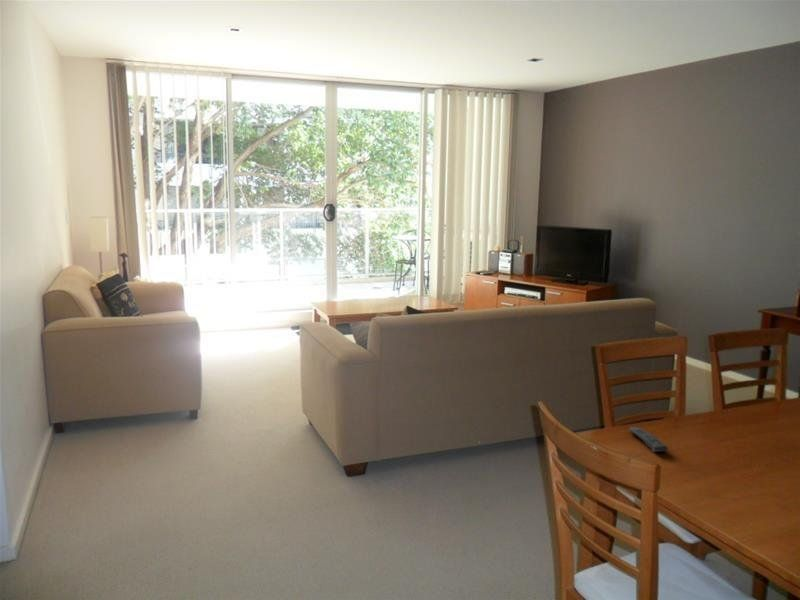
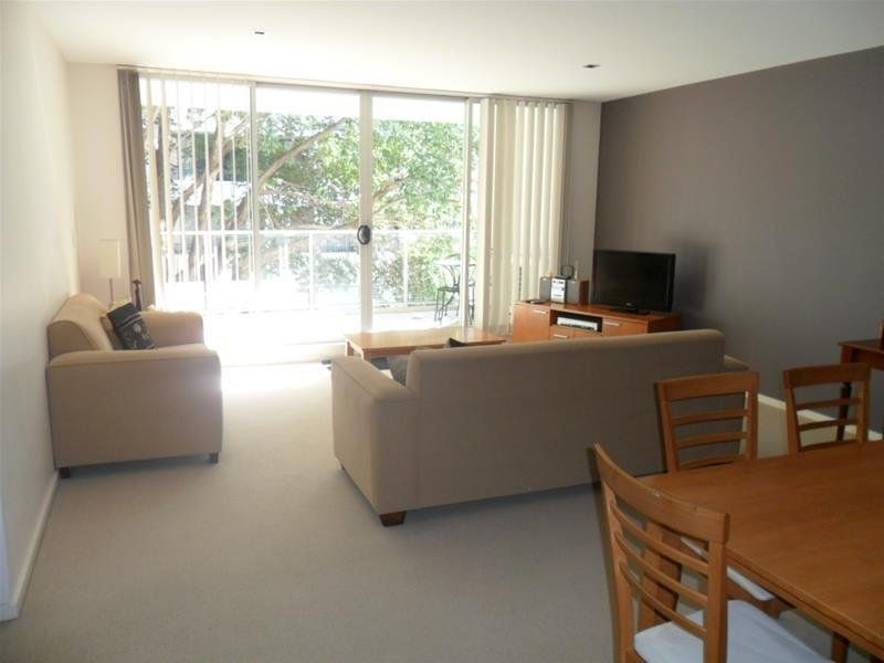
- remote control (645, 437)
